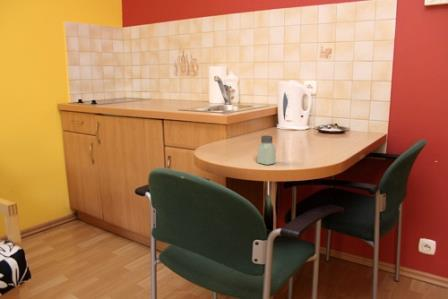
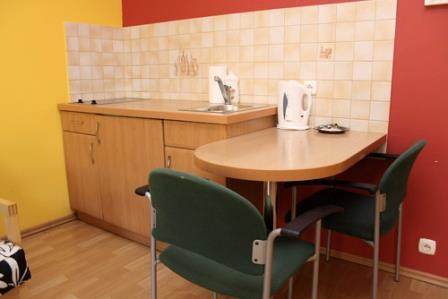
- saltshaker (266, 149)
